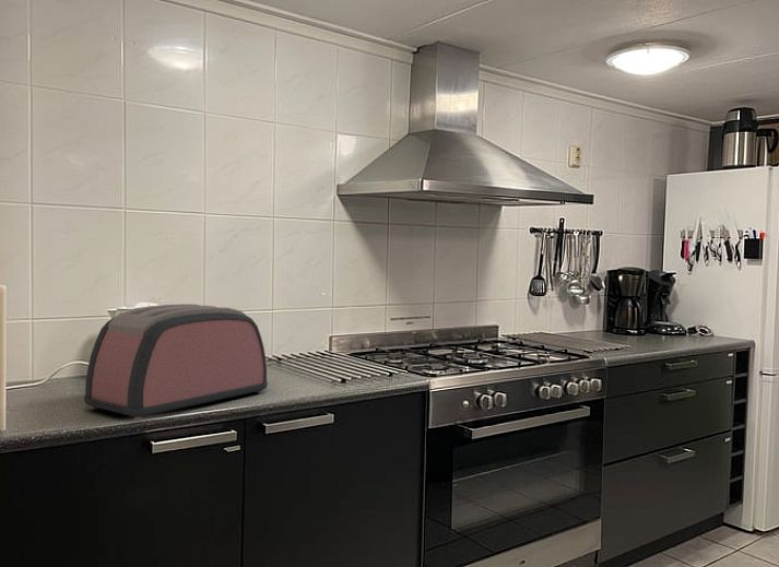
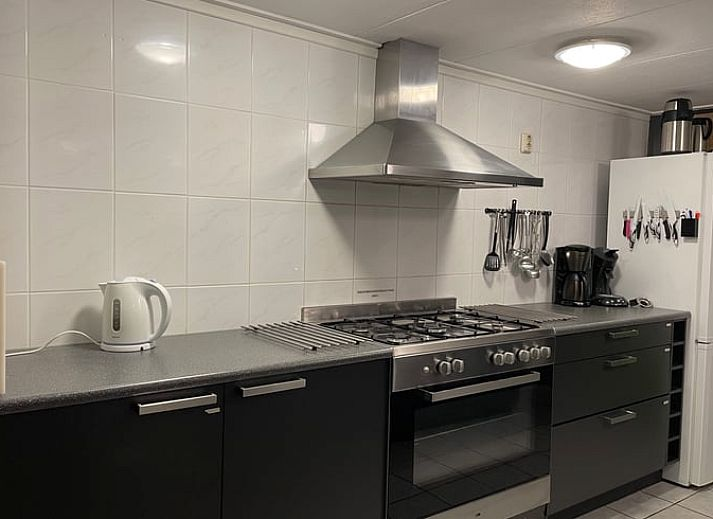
- toaster (187, 352)
